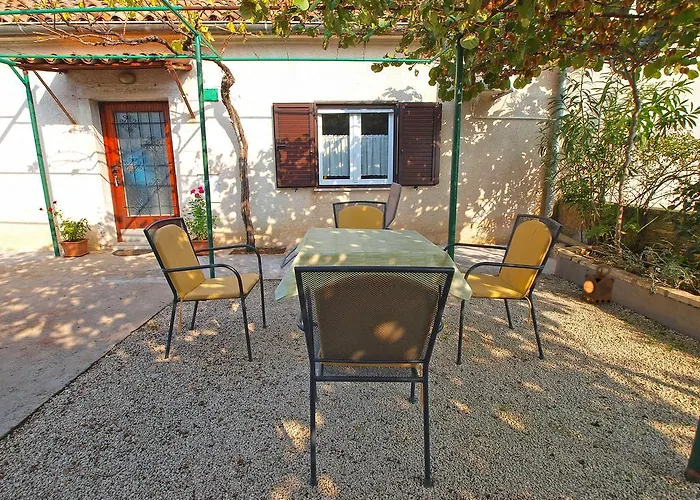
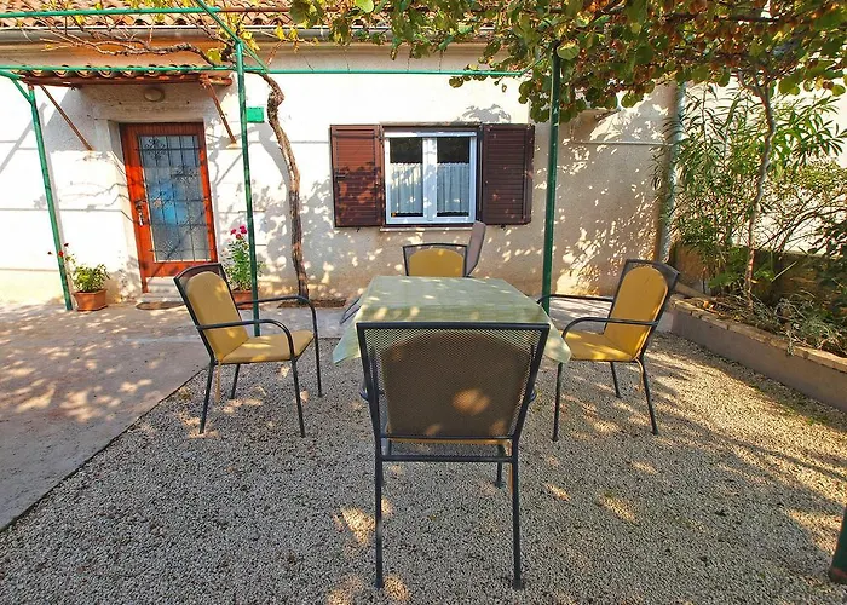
- lantern (595, 282)
